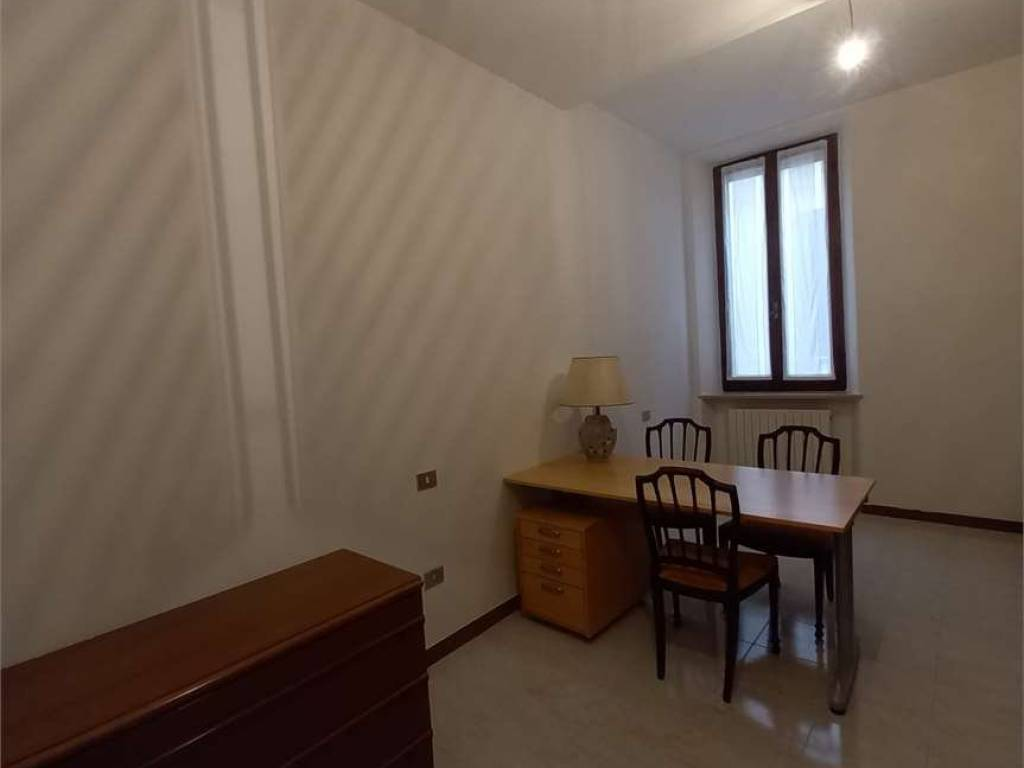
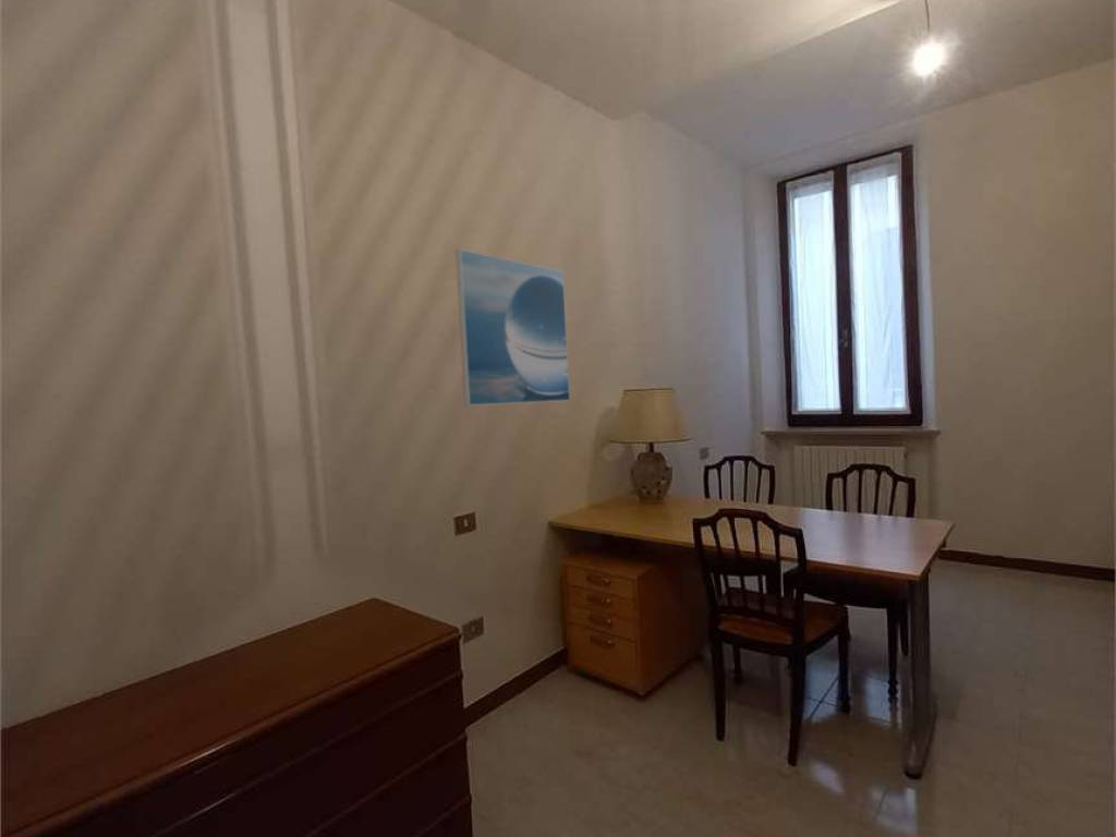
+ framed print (518, 332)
